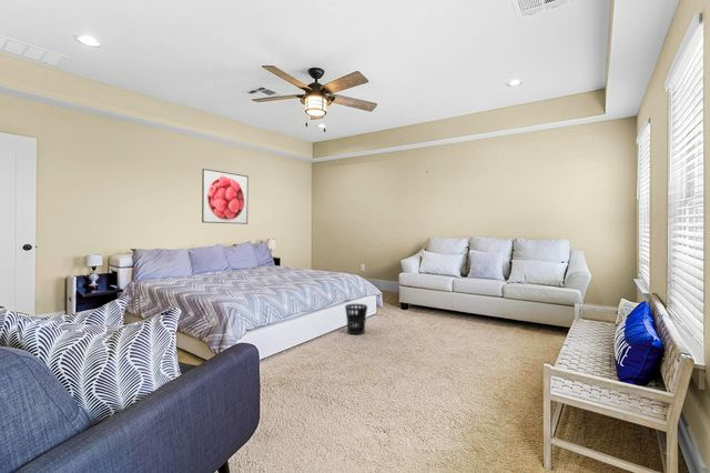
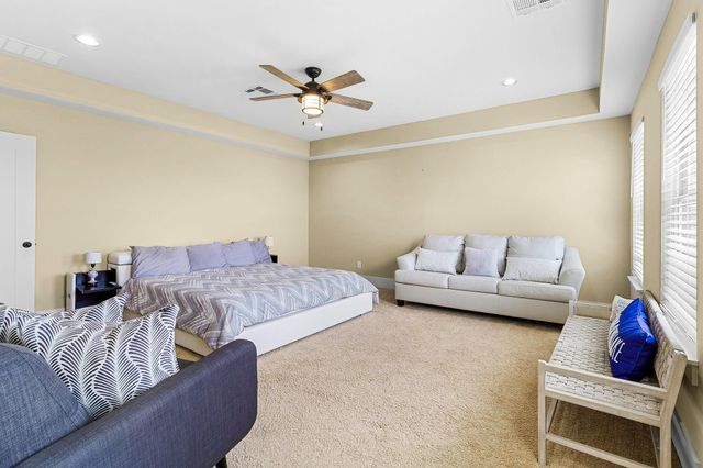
- wastebasket (356, 319)
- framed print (226, 198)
